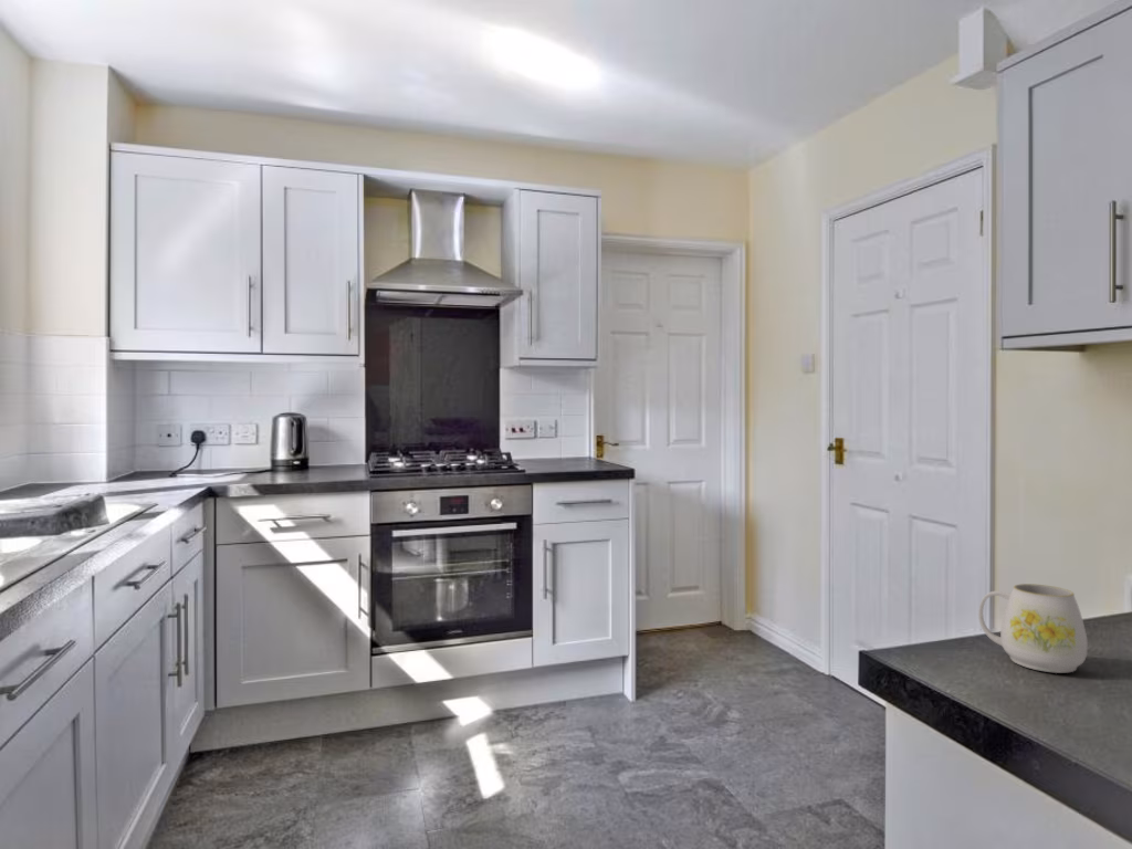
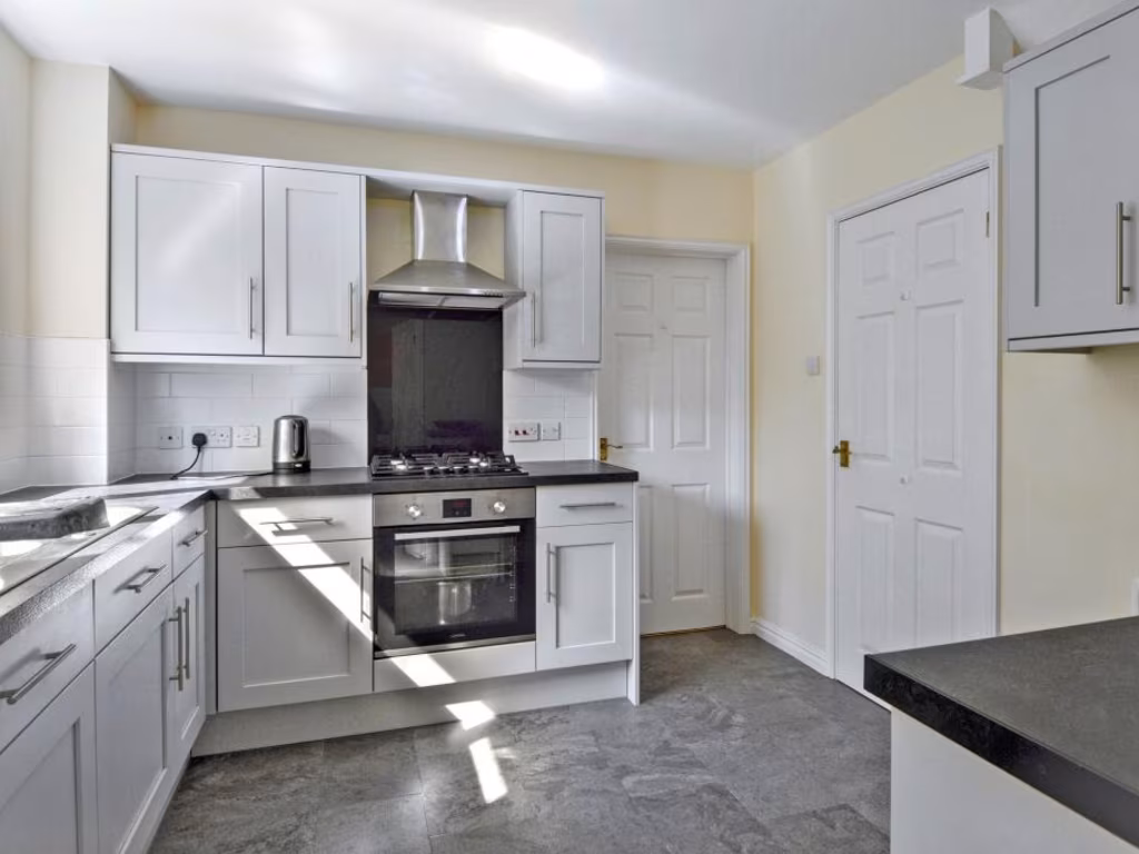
- mug (1030, 625)
